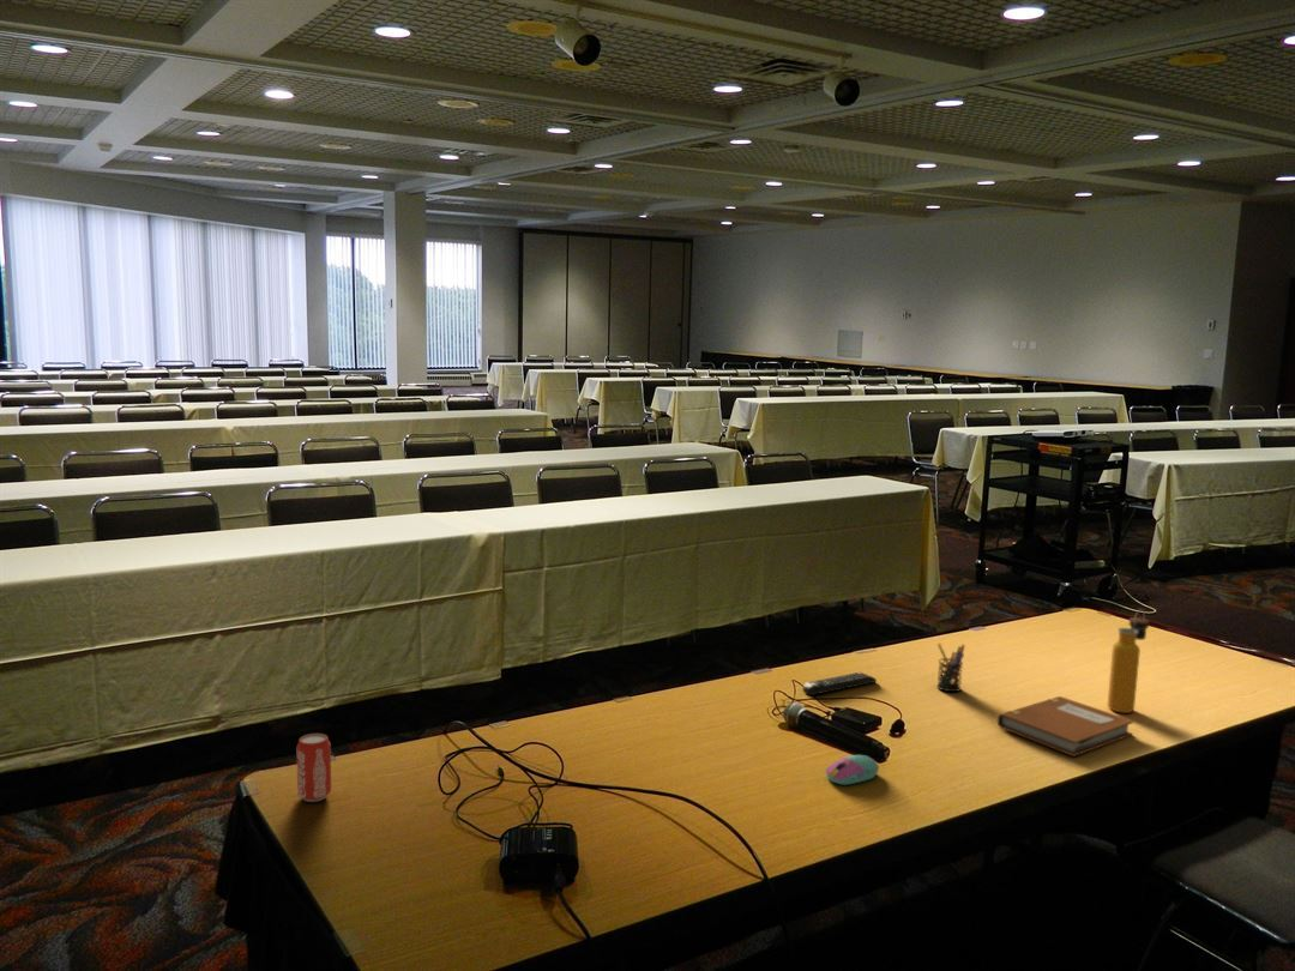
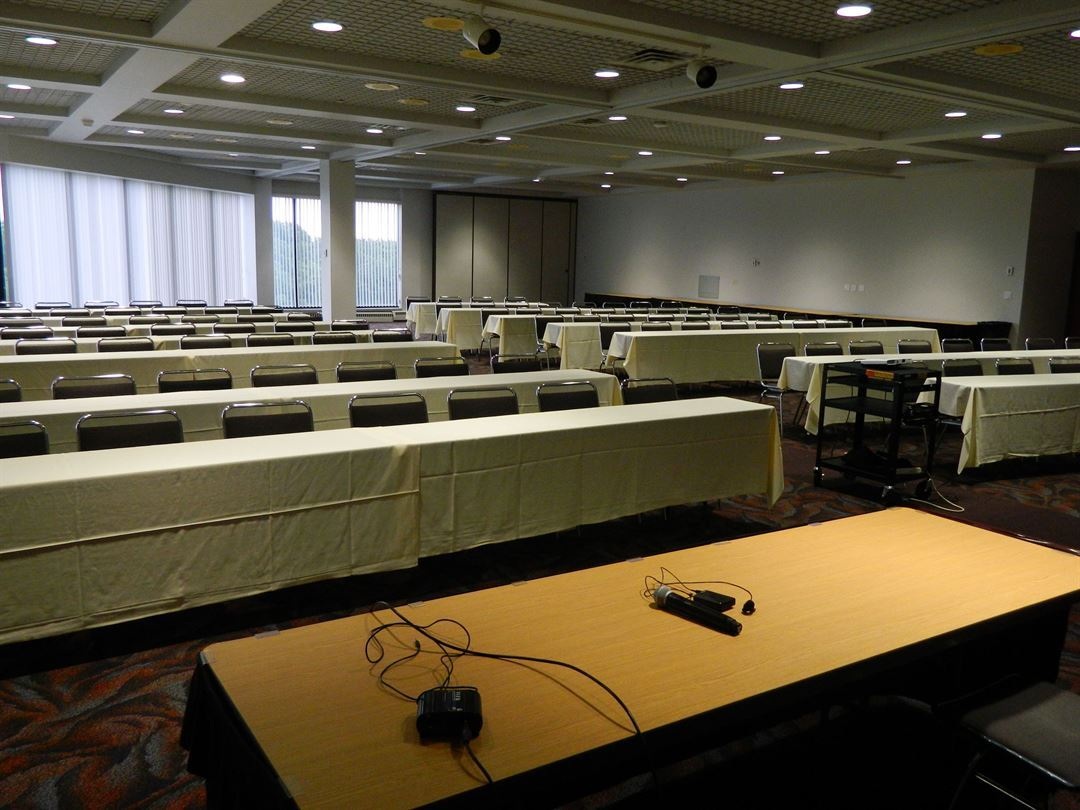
- computer mouse (854, 766)
- beverage can (313, 767)
- notebook (1066, 723)
- remote control (839, 683)
- pen holder (952, 664)
- water bottle (1130, 659)
